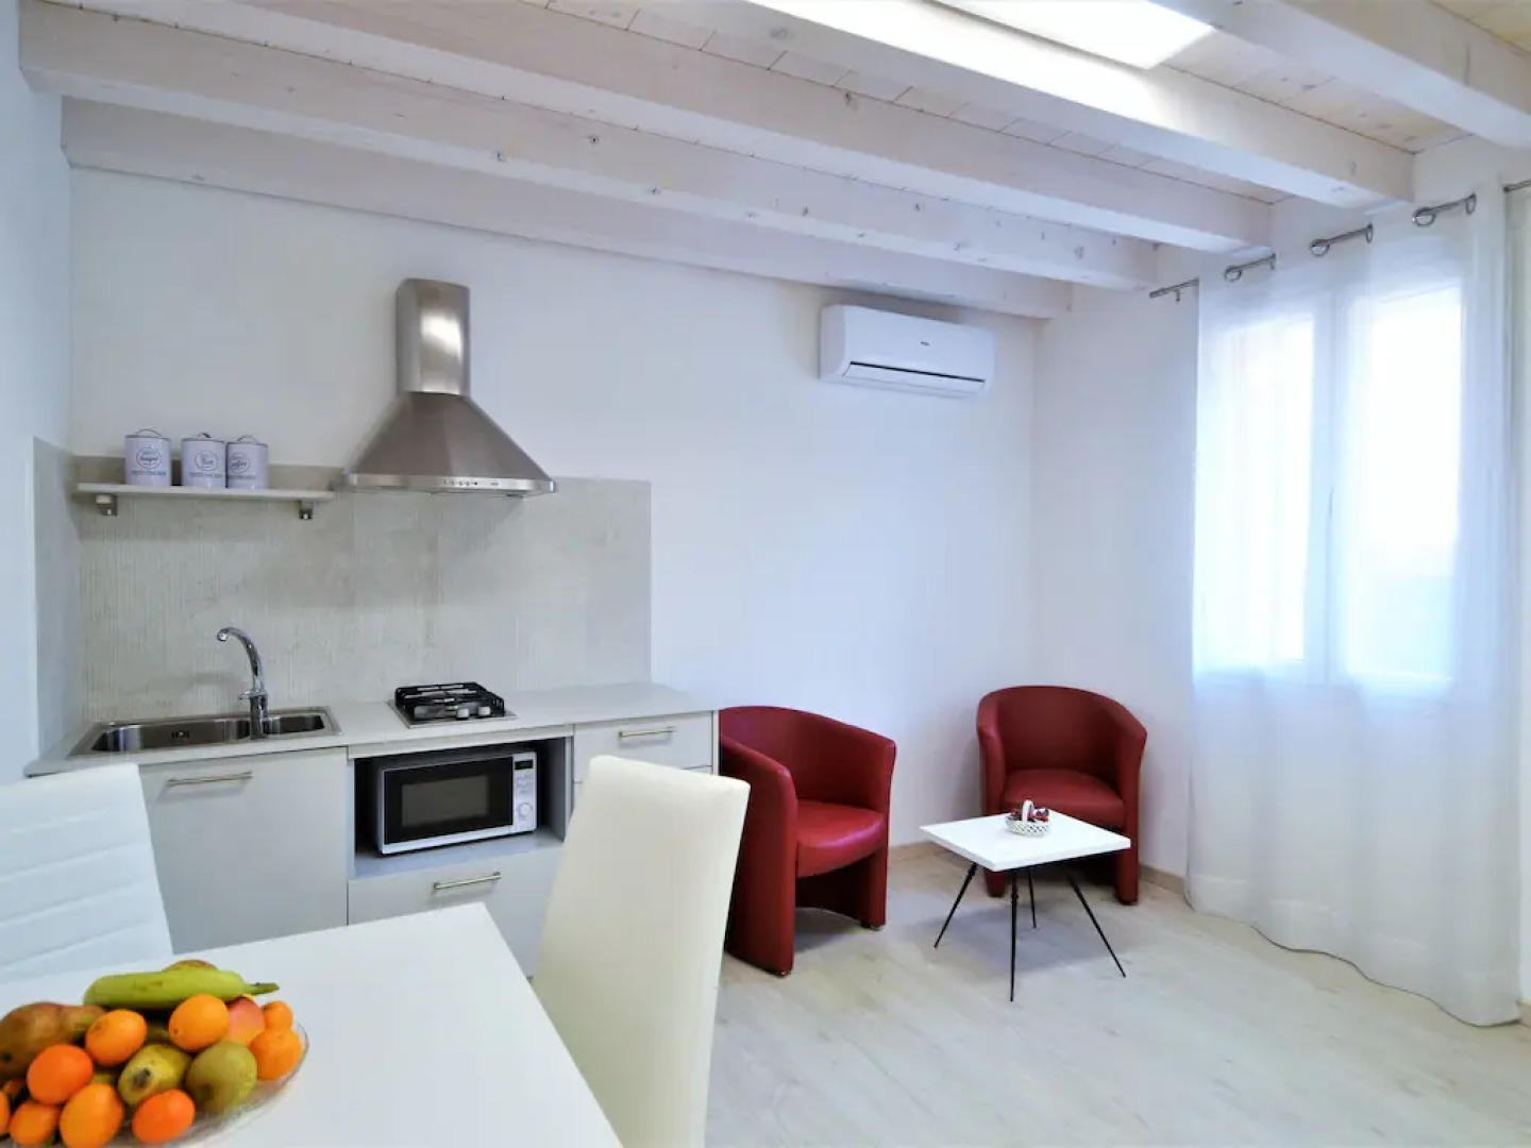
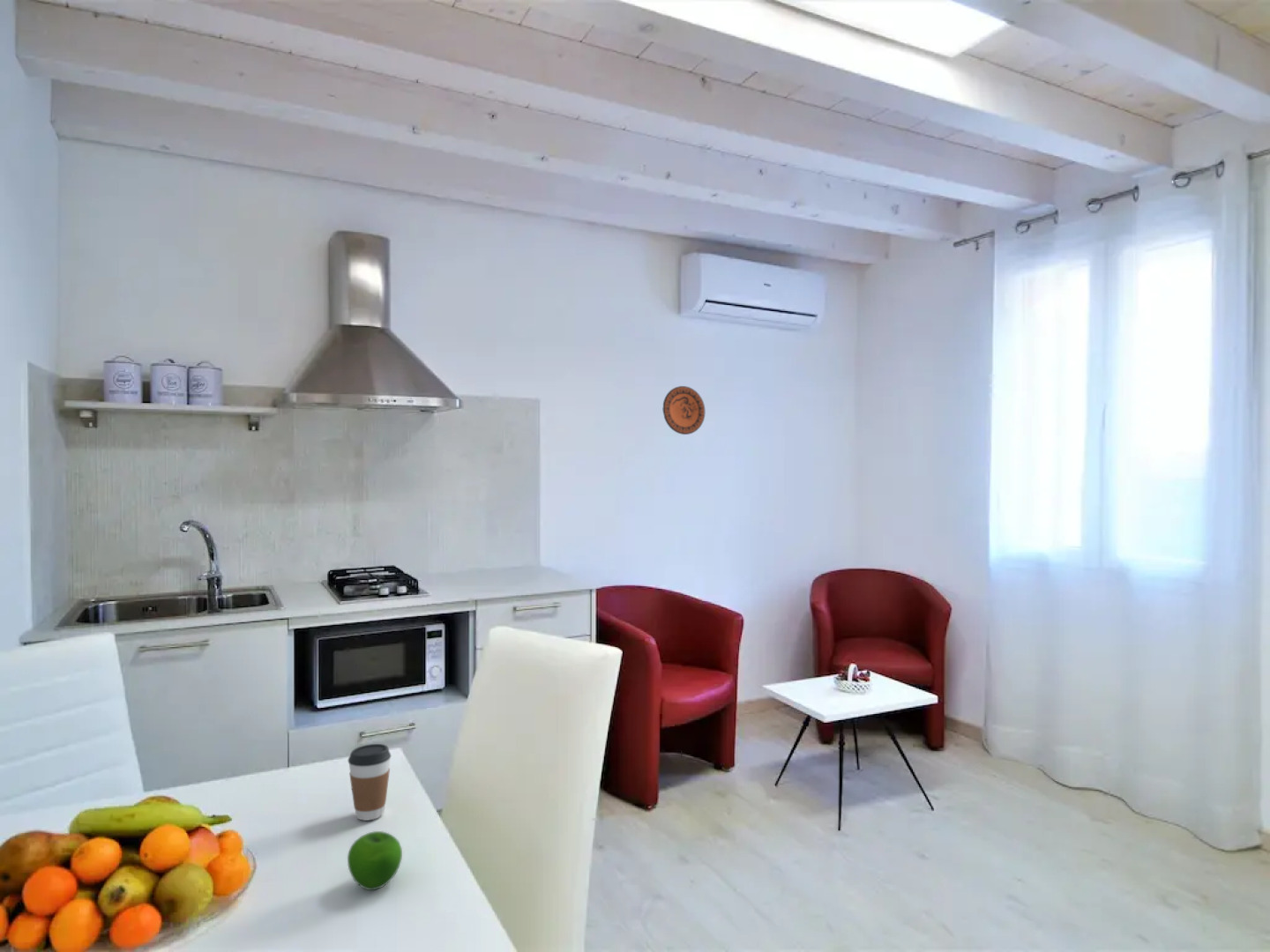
+ decorative plate (684, 410)
+ apple (375, 860)
+ coffee cup (370, 782)
